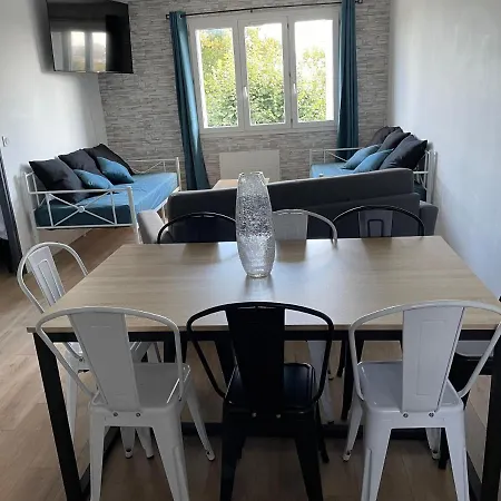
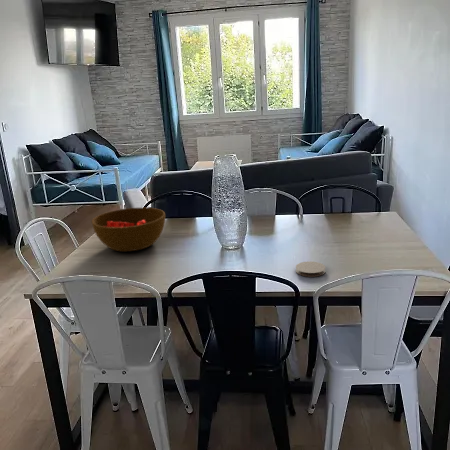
+ bowl (130, 231)
+ coaster (310, 268)
